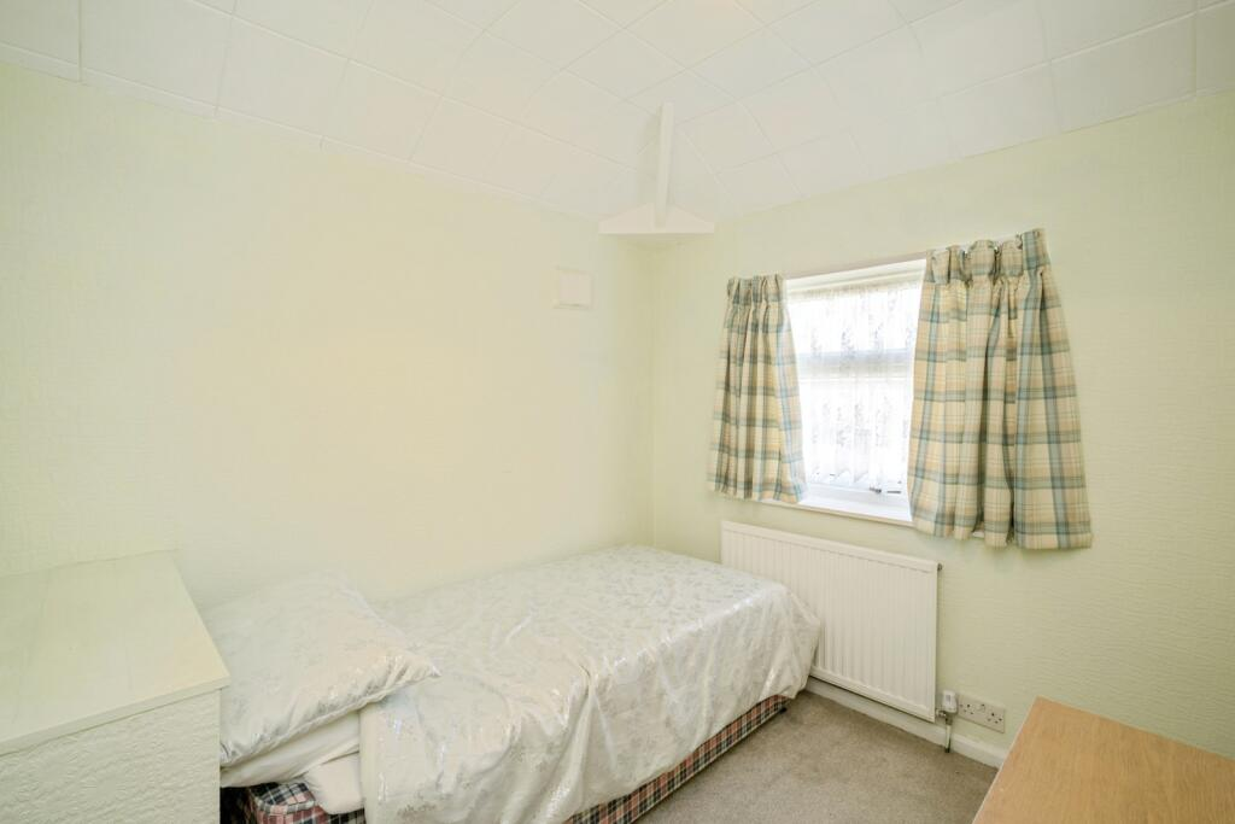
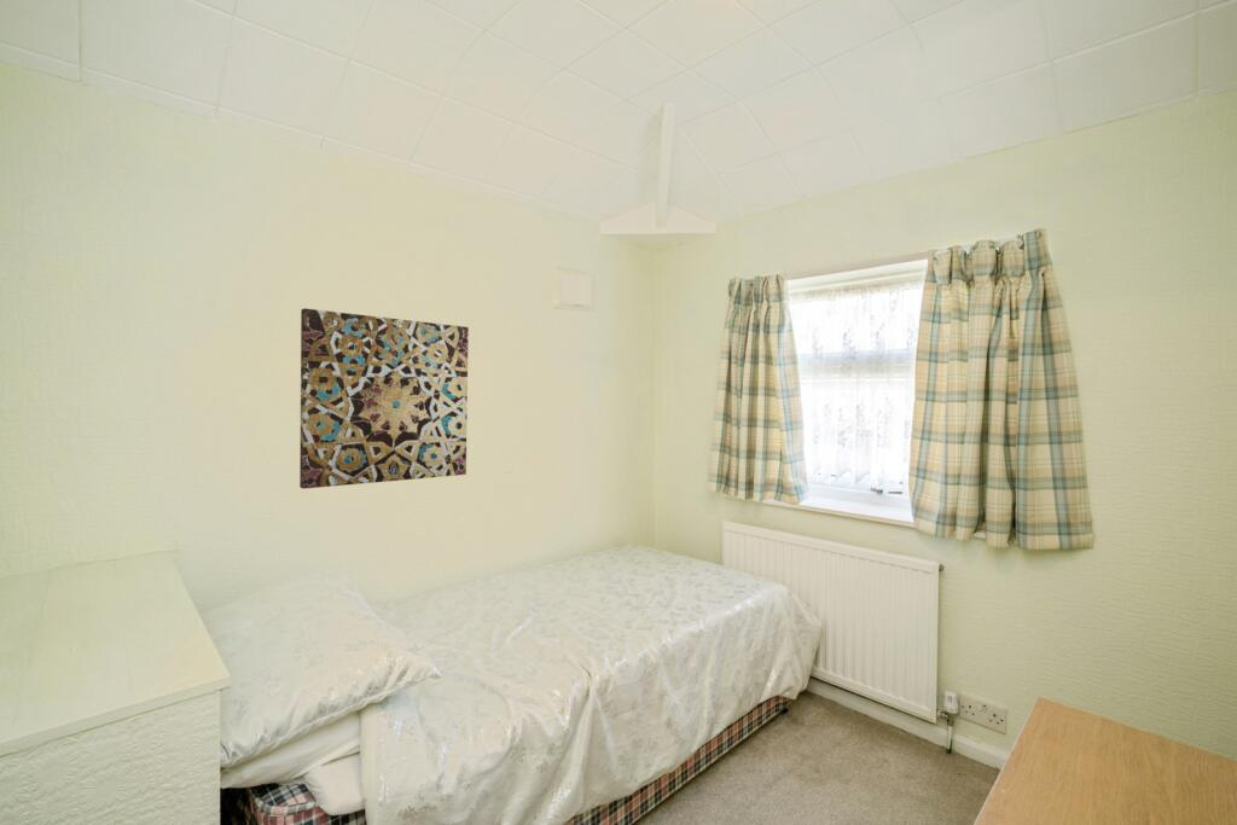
+ wall art (391, 400)
